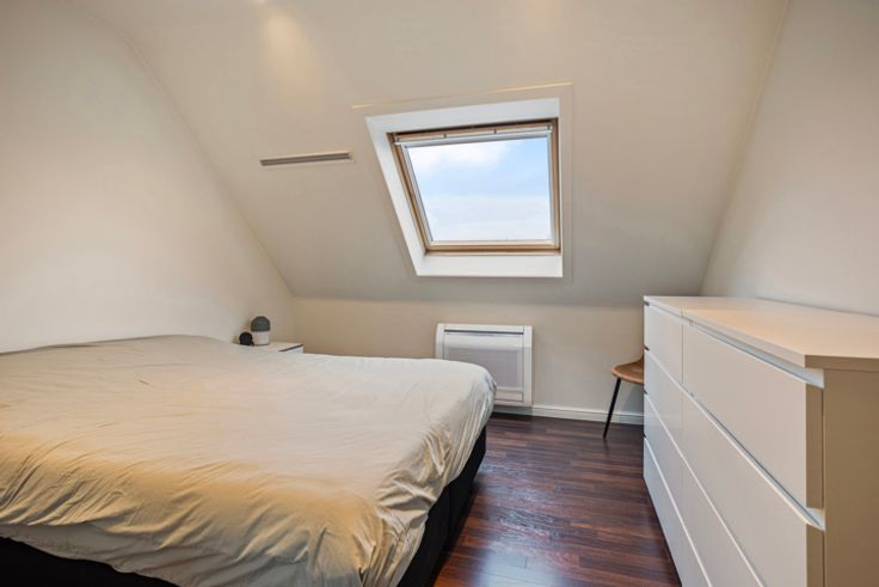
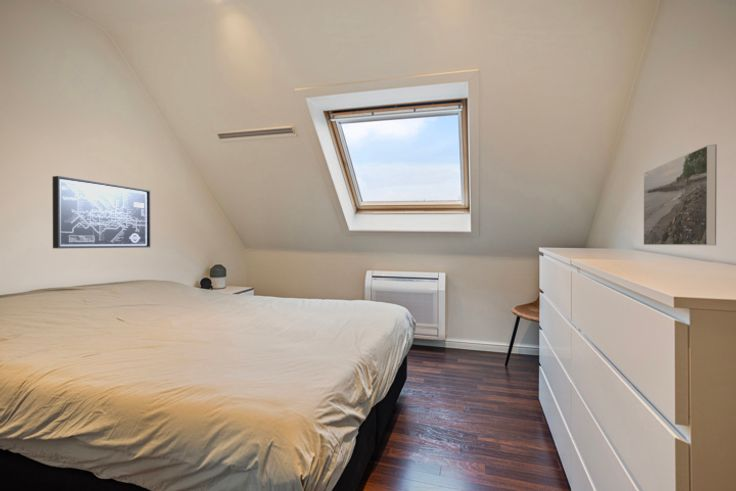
+ wall art (107, 216)
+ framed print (674, 203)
